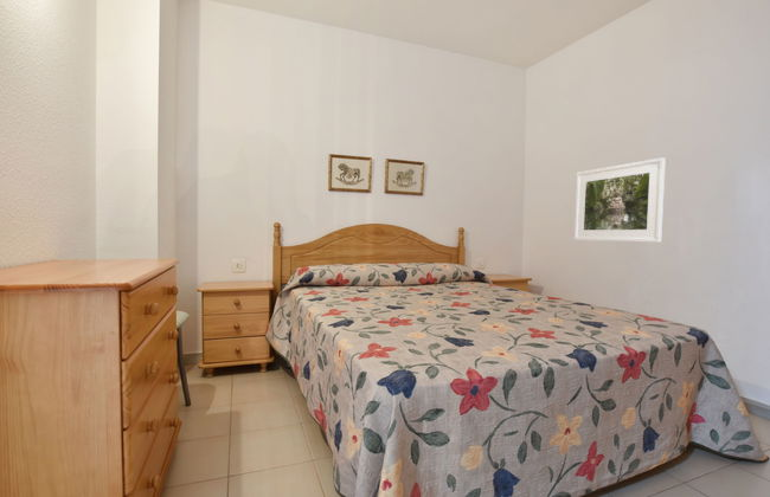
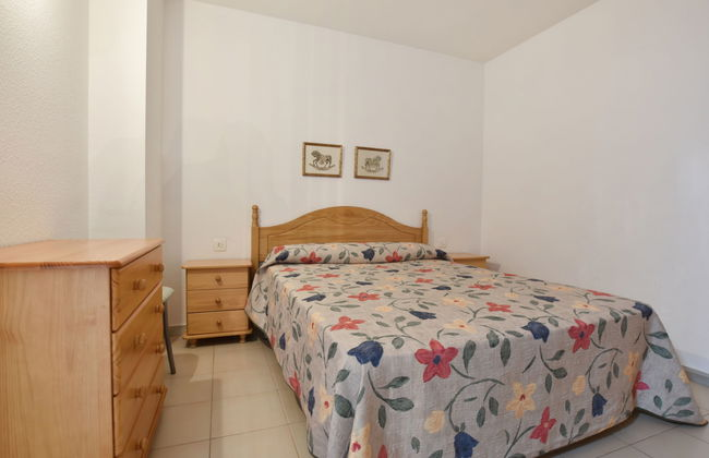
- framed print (614, 204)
